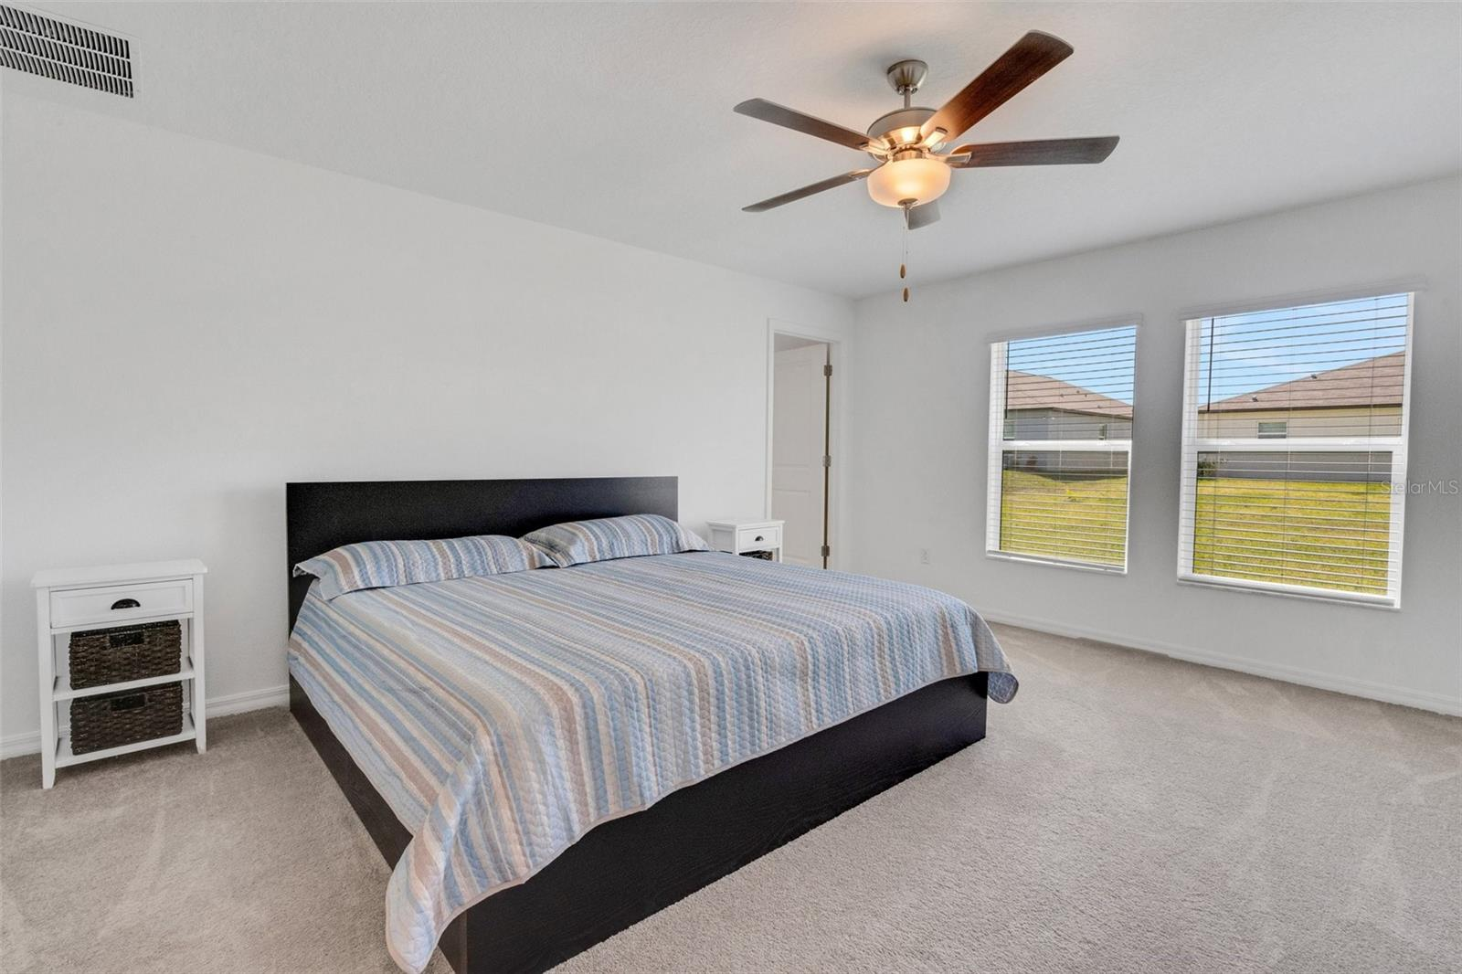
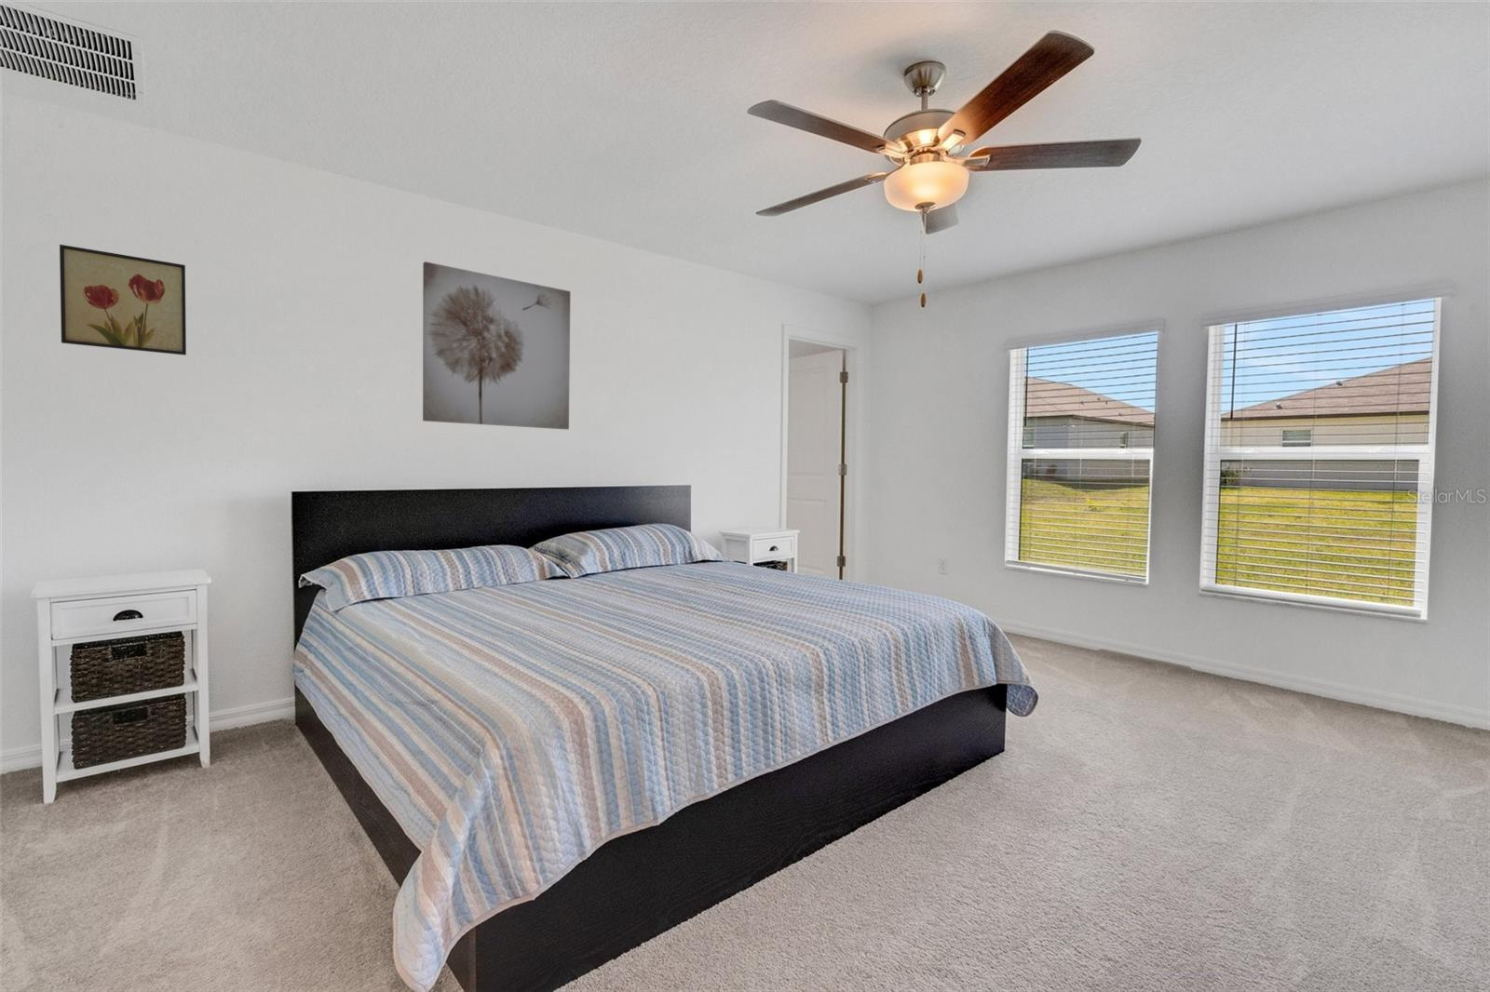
+ wall art (501, 352)
+ wall art (125, 302)
